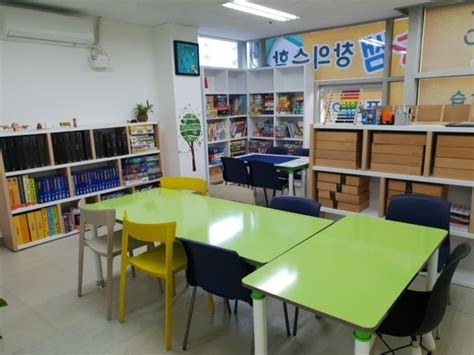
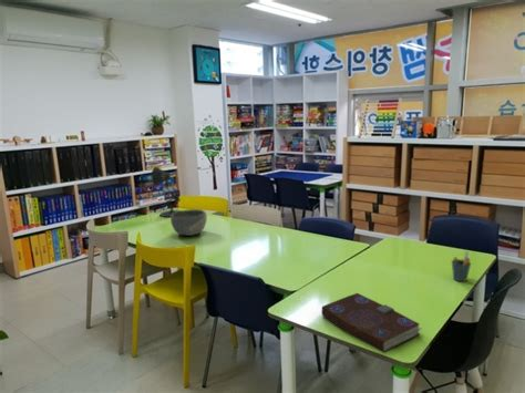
+ pen holder (461, 266)
+ desk lamp (168, 190)
+ bowl (188, 223)
+ book (368, 318)
